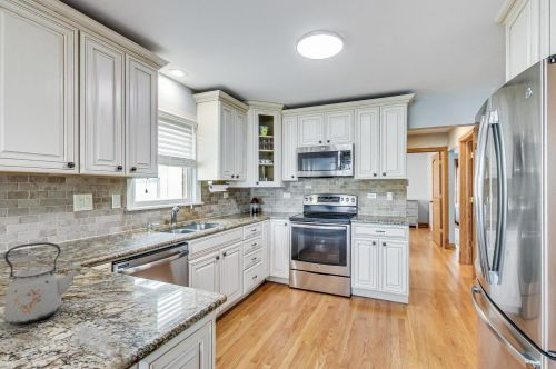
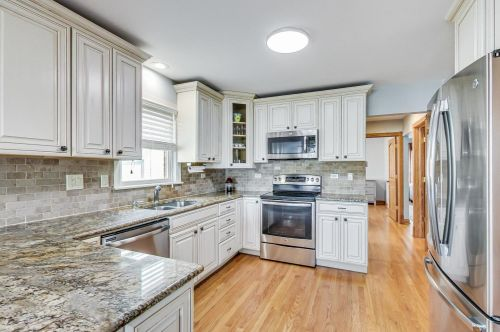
- kettle (44, 278)
